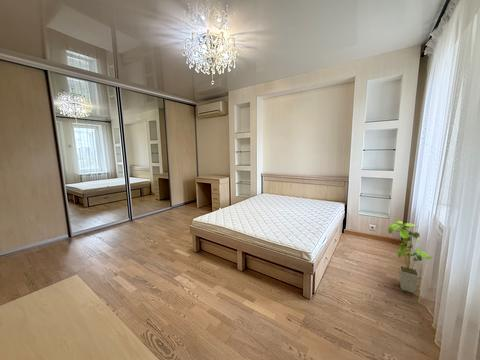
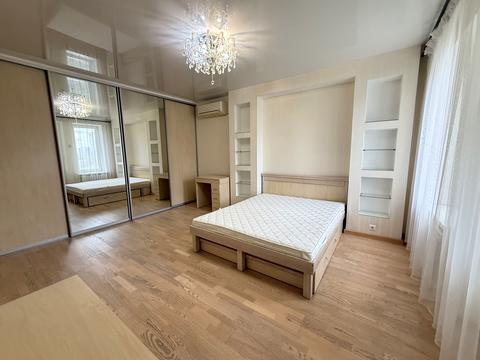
- house plant (405, 258)
